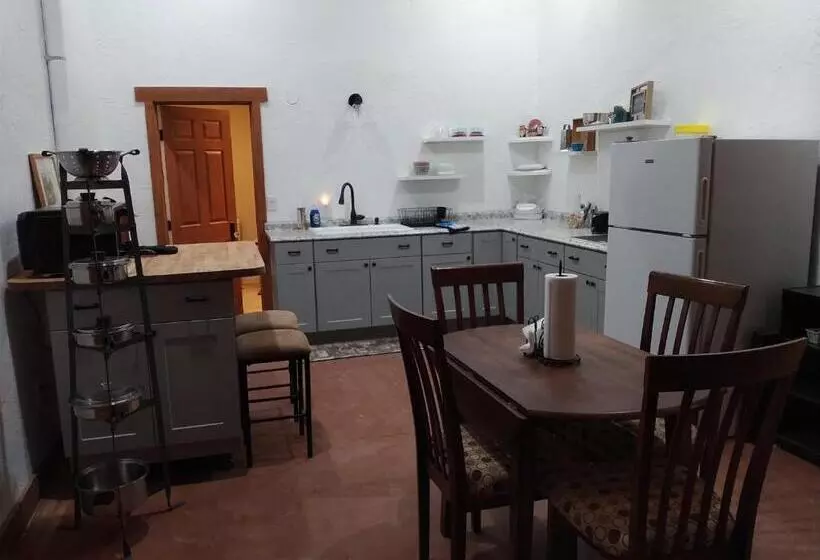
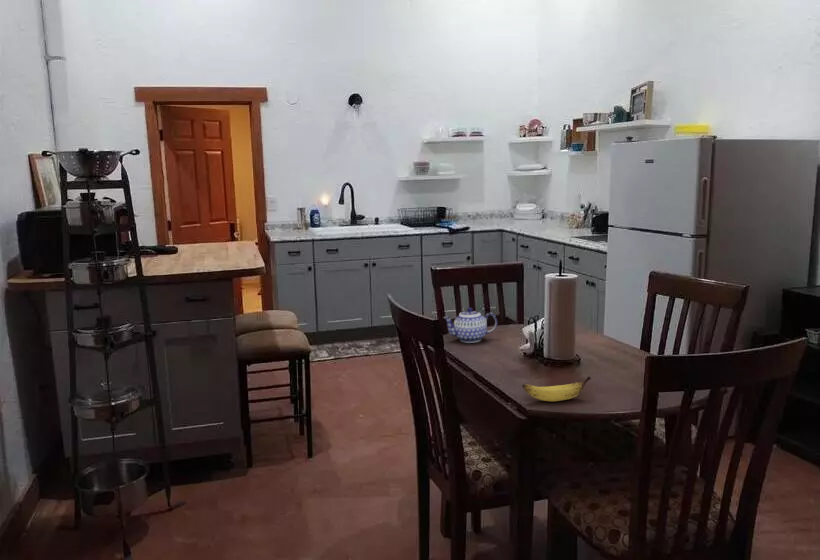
+ banana (556, 389)
+ teapot (470, 323)
